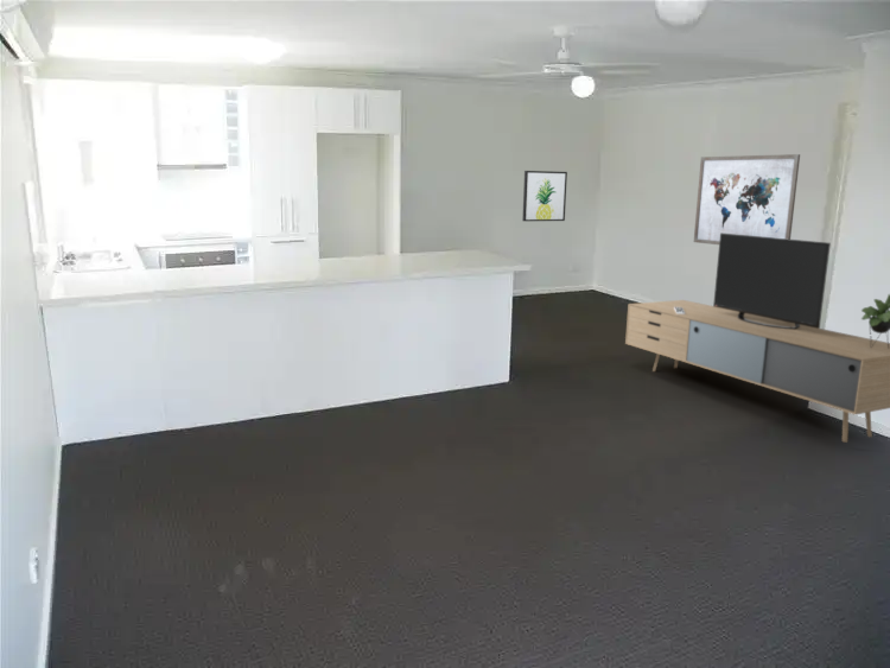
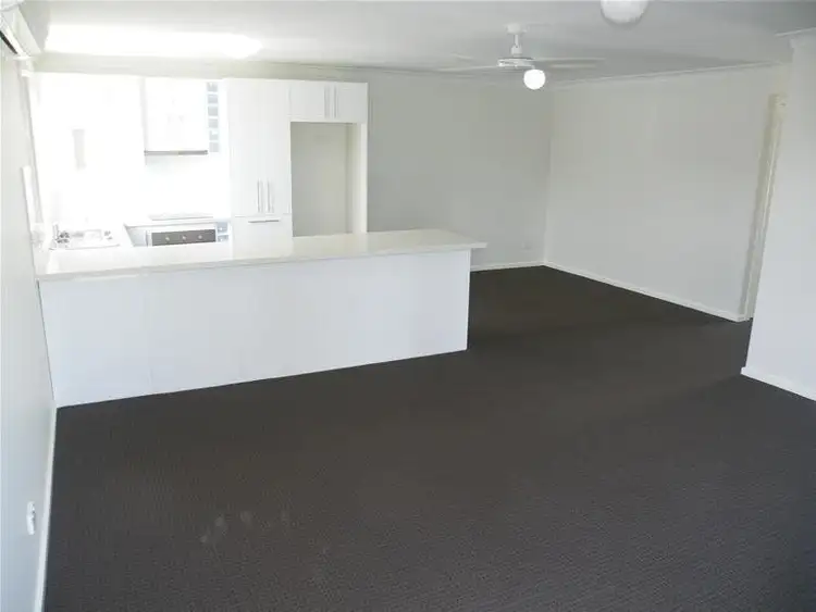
- media console (757, 320)
- wall art (742, 202)
- wall art (545, 196)
